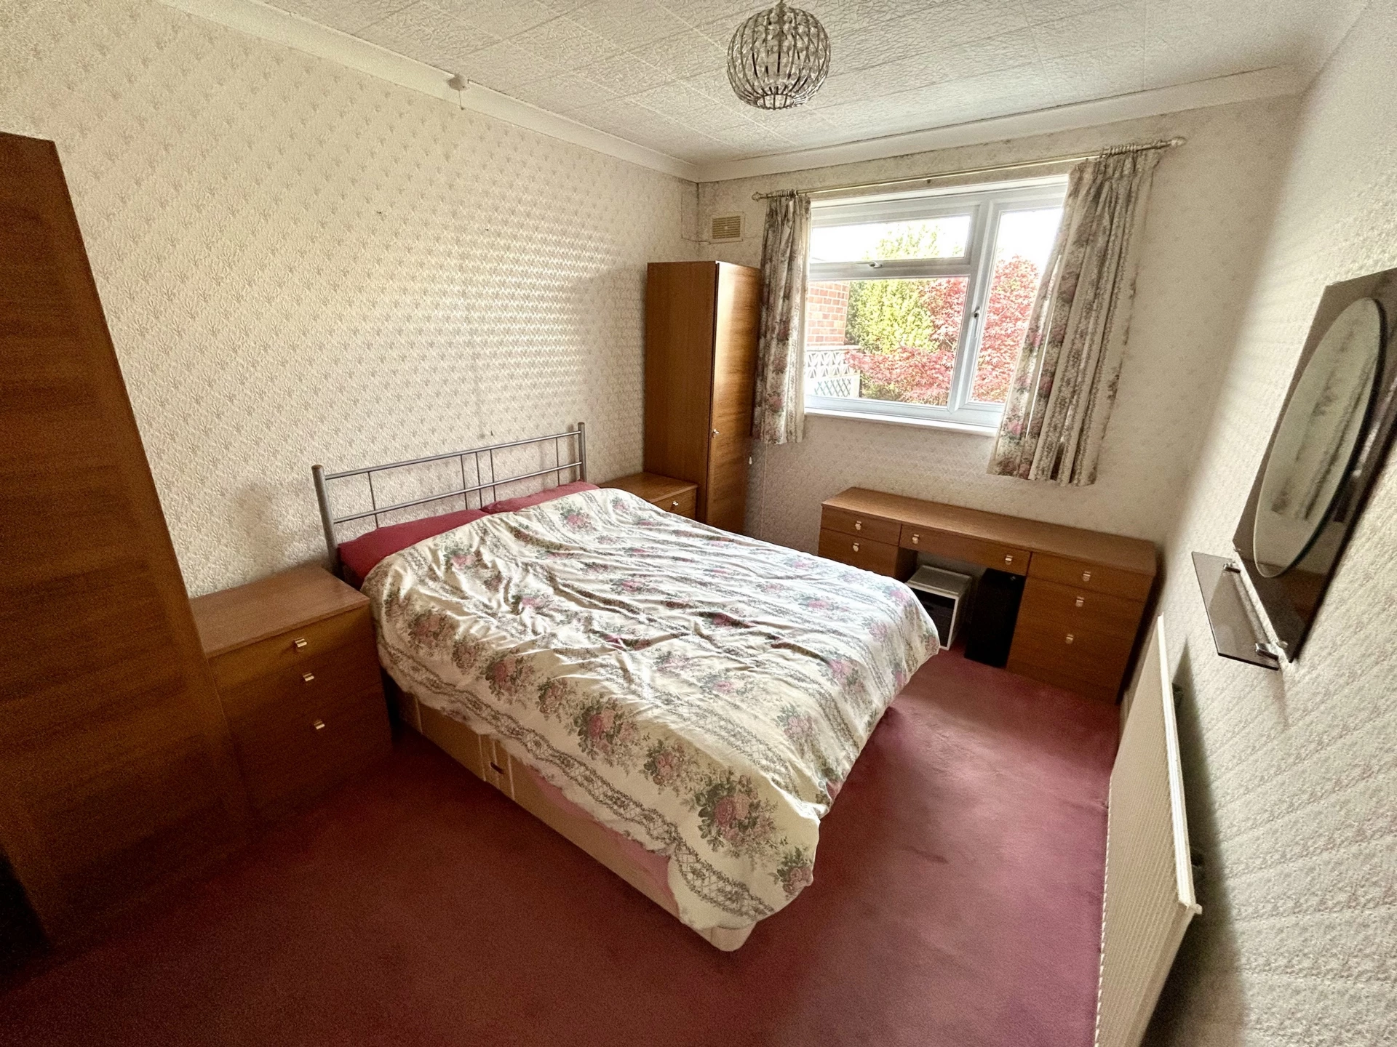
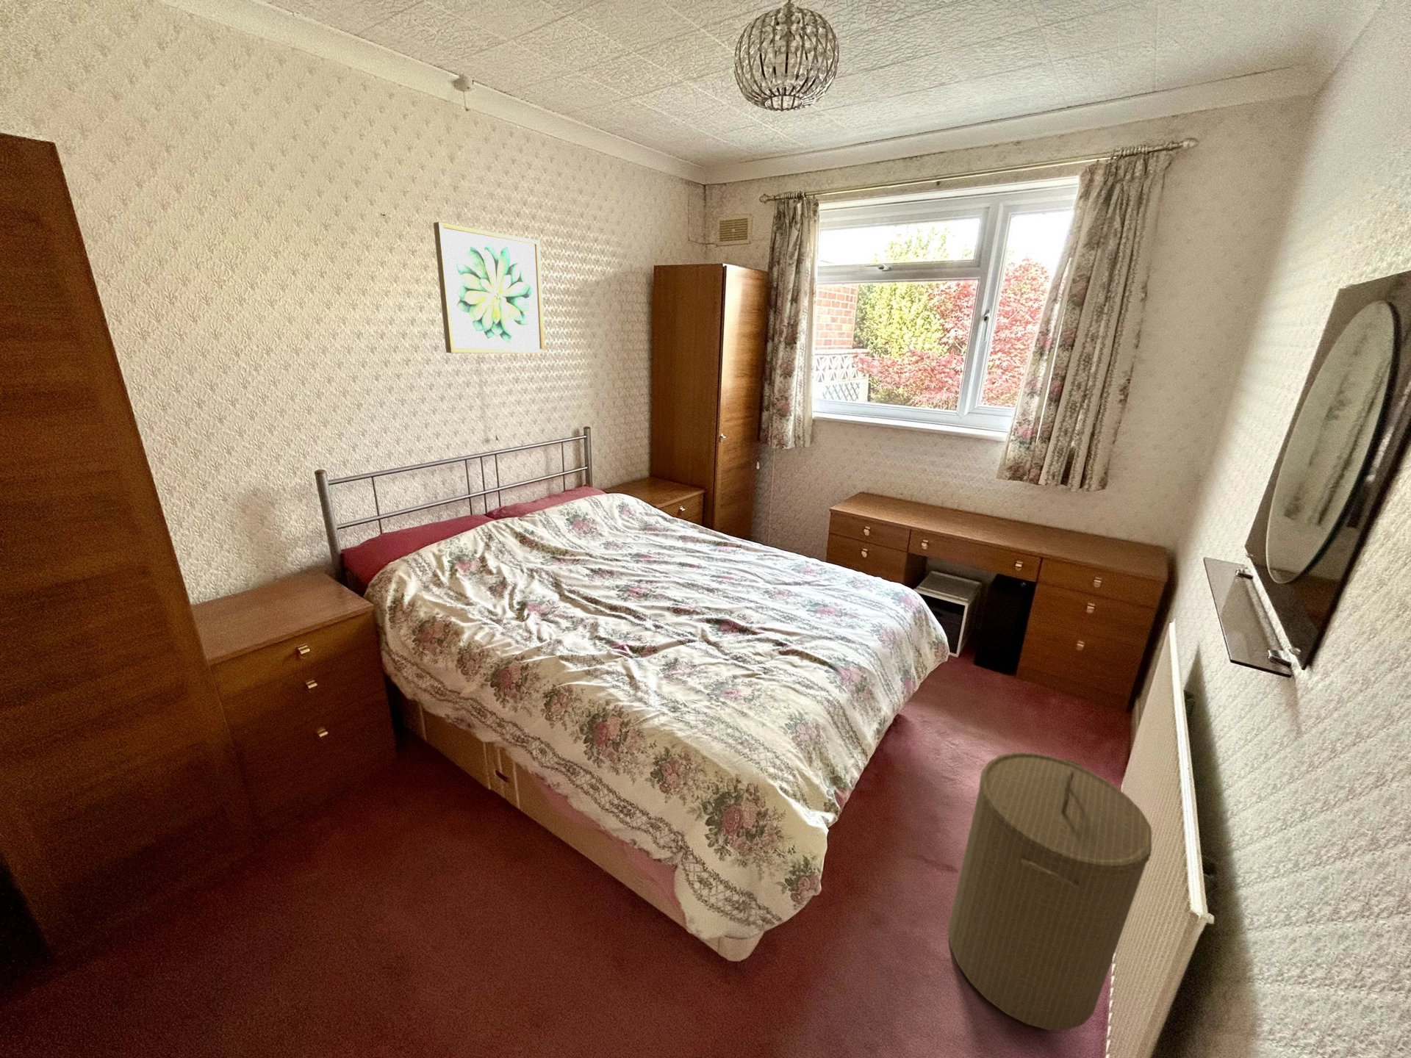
+ laundry hamper (1043, 871)
+ wall art (494, 293)
